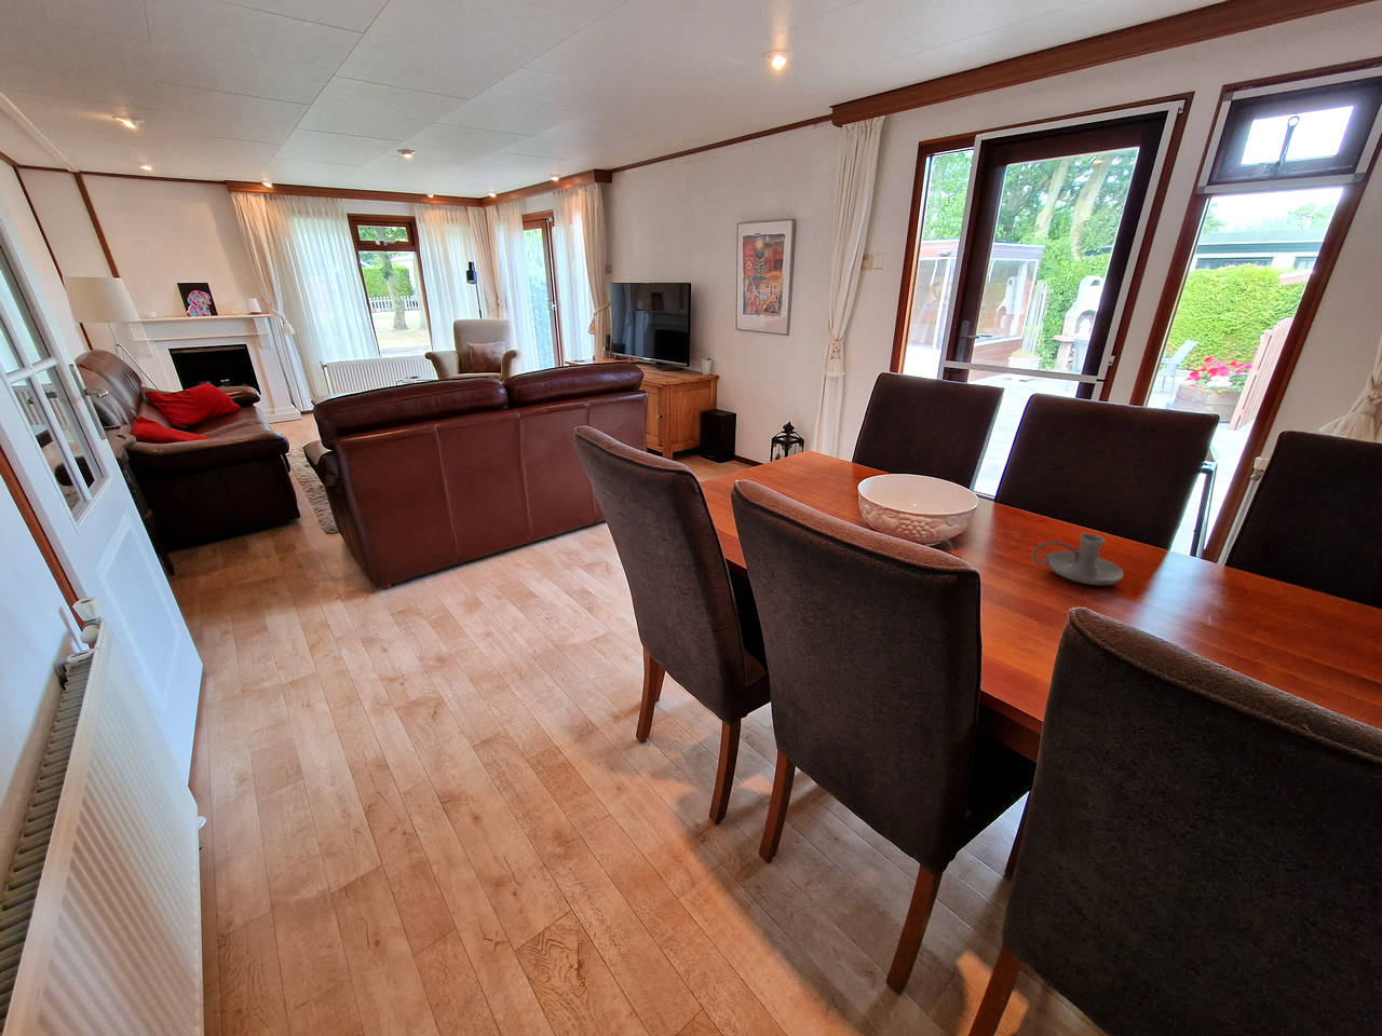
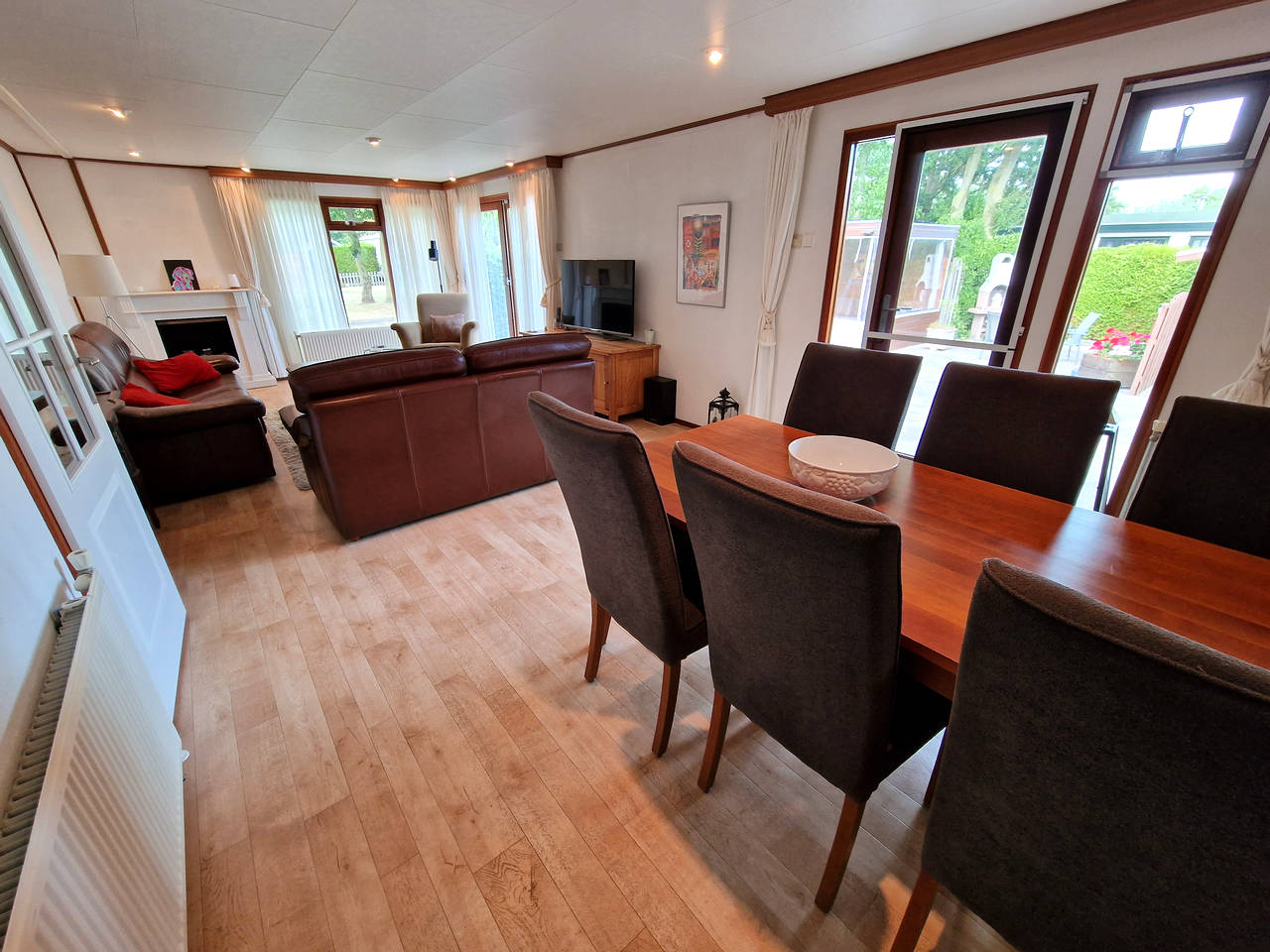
- candle holder (1077, 555)
